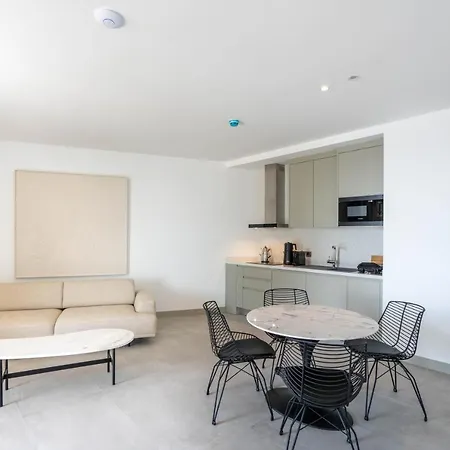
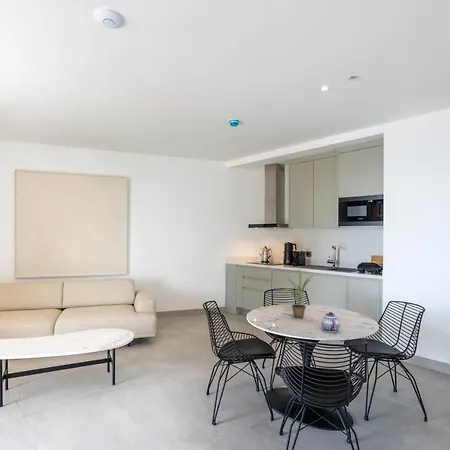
+ potted plant (300, 294)
+ teapot (330, 321)
